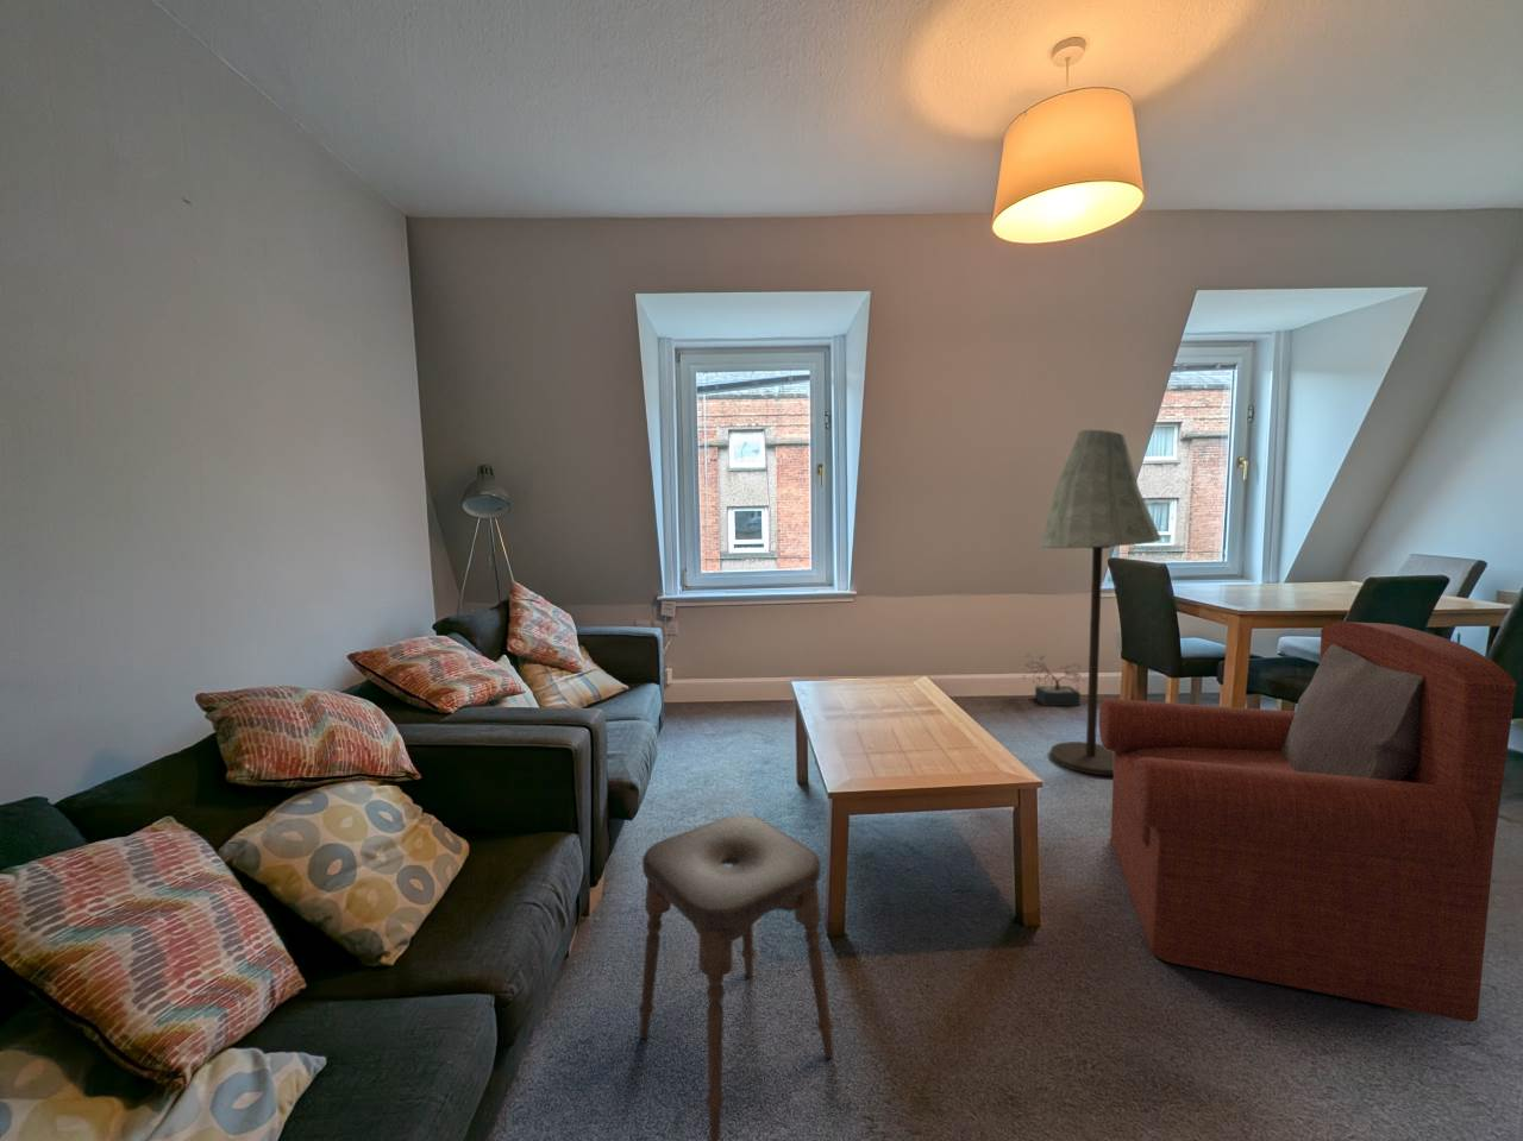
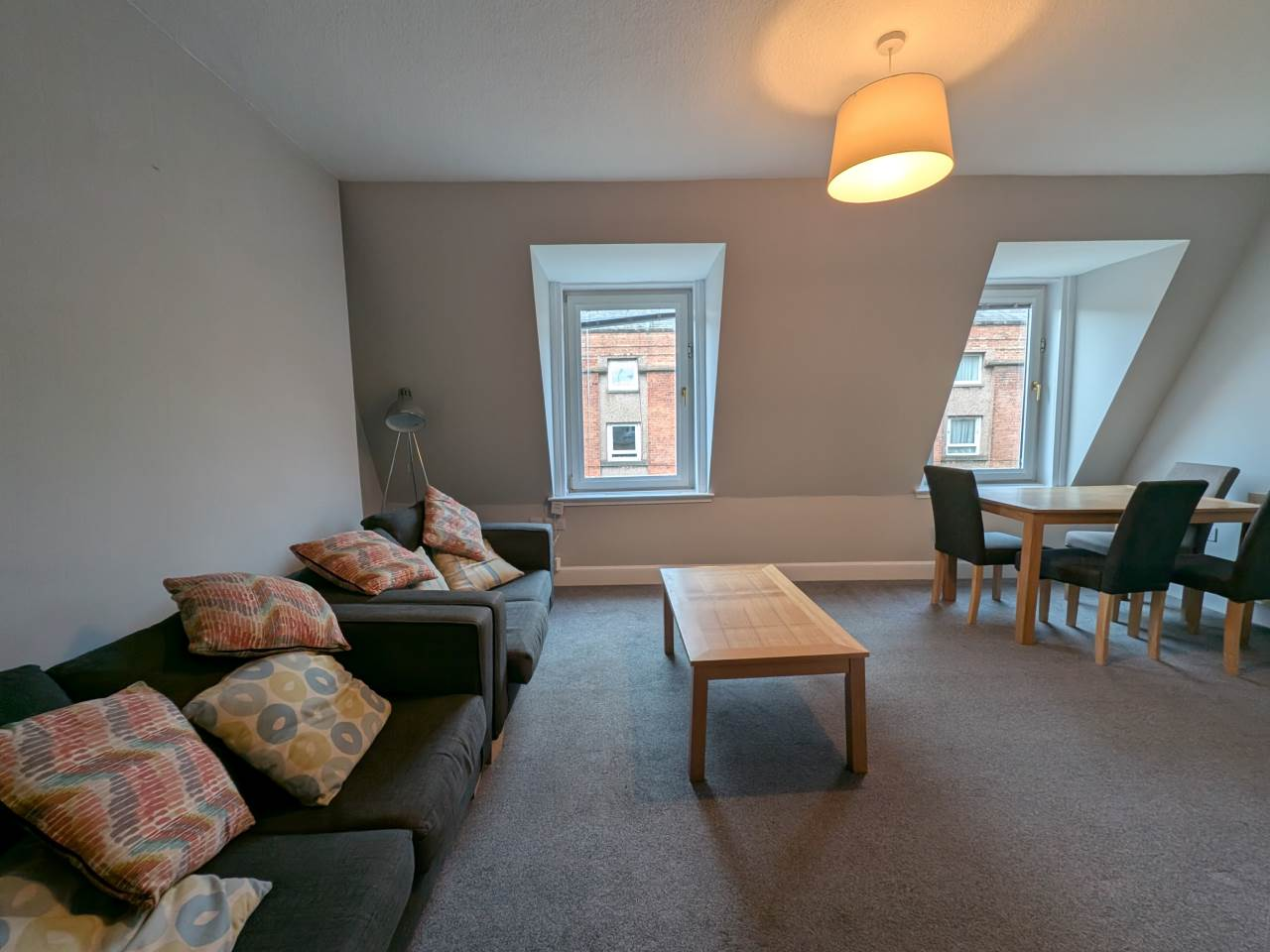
- armchair (1253, 769)
- stool (730, 952)
- floor lamp (1096, 599)
- decorative plant (1054, 677)
